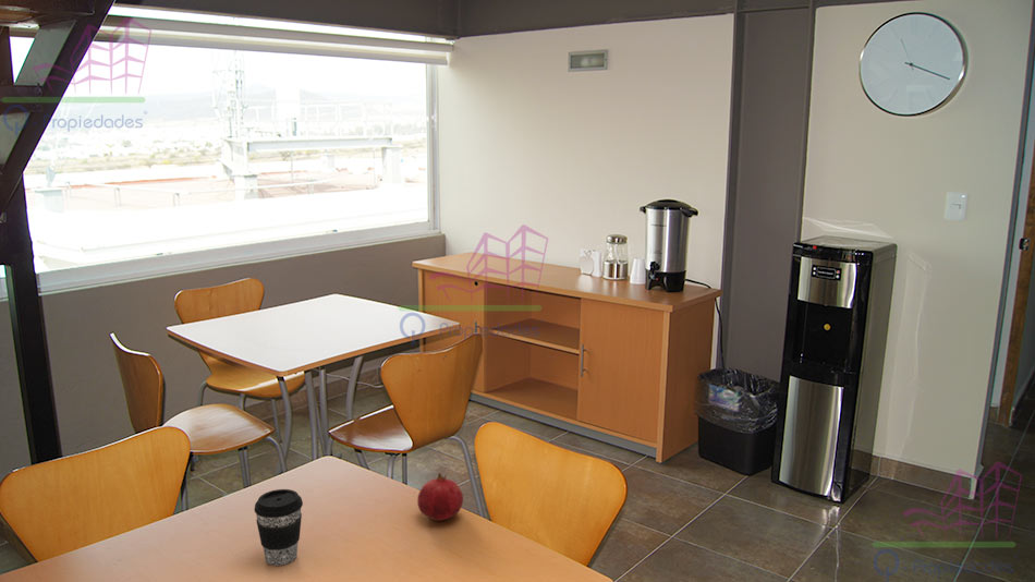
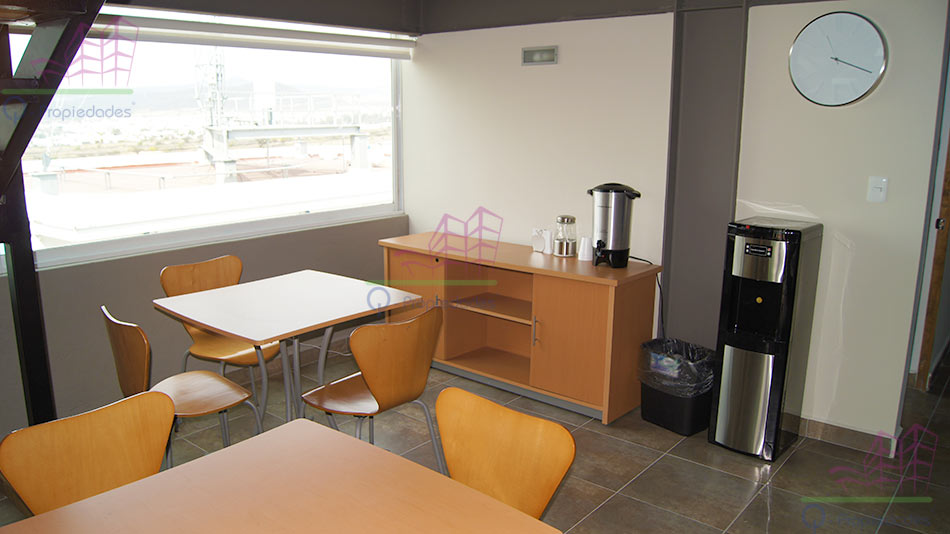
- coffee cup (279, 528)
- fruit (440, 495)
